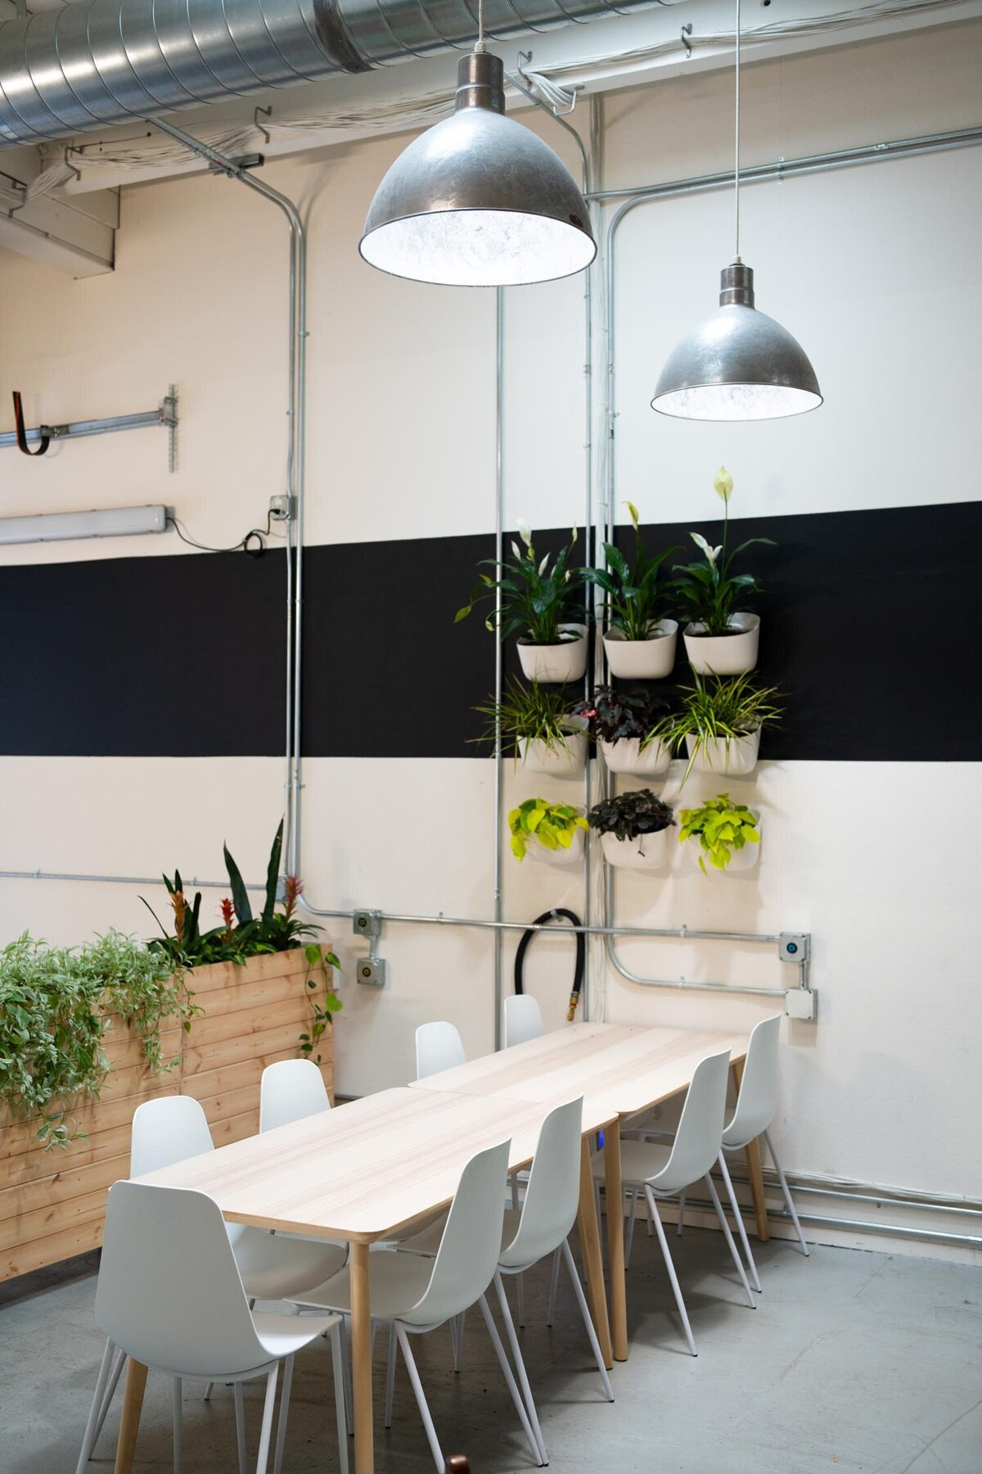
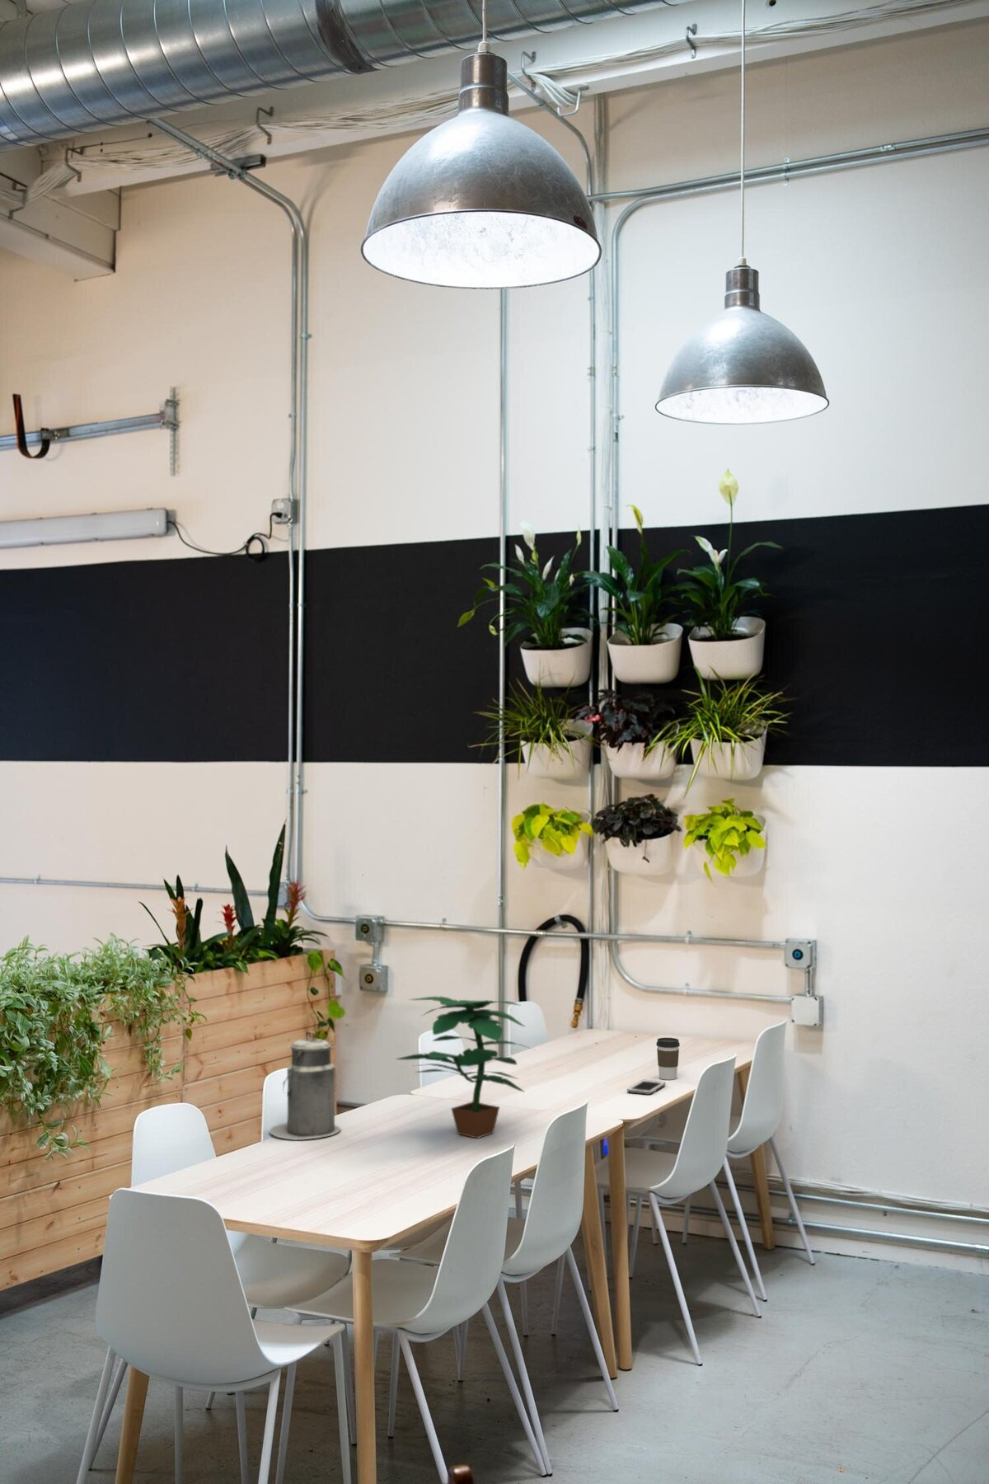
+ coffee cup (668, 1059)
+ cell phone (646, 1086)
+ canister (305, 1081)
+ potted plant (467, 1066)
